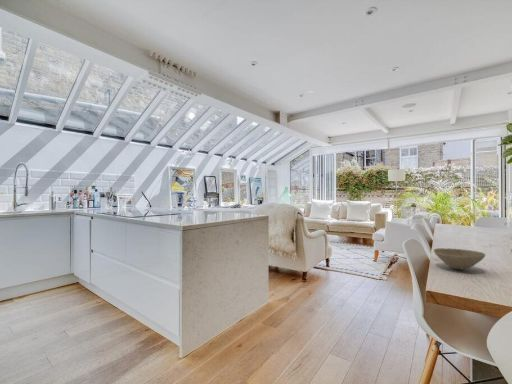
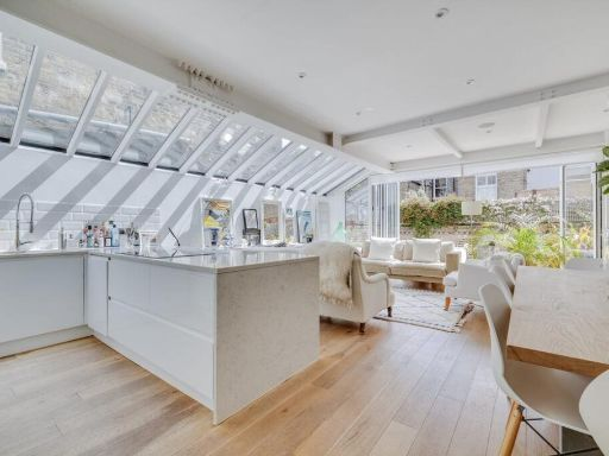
- bowl (458, 260)
